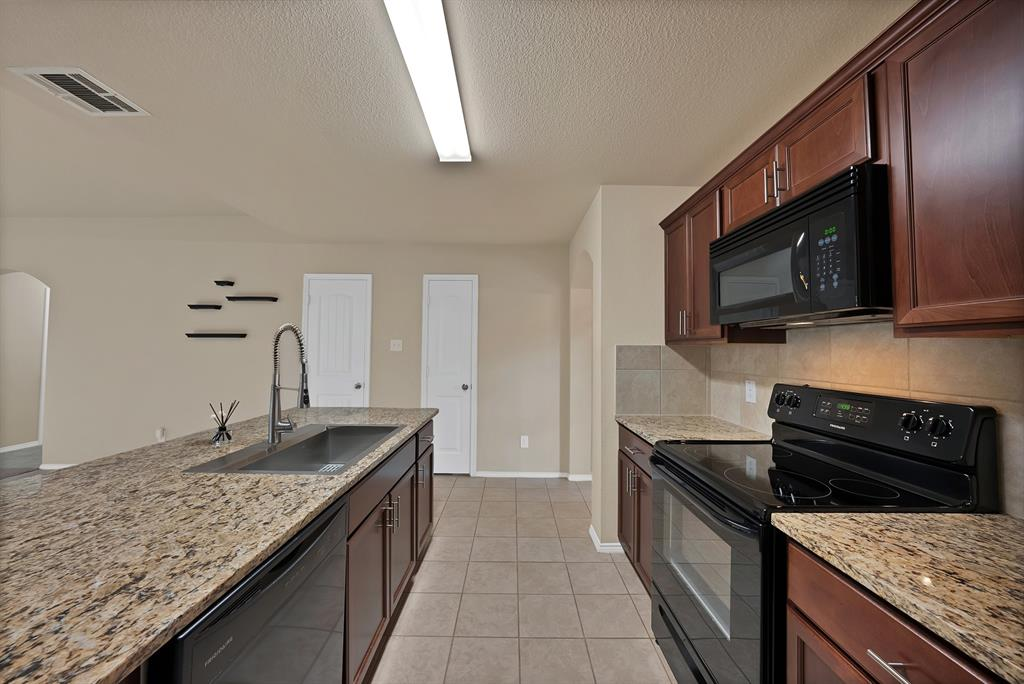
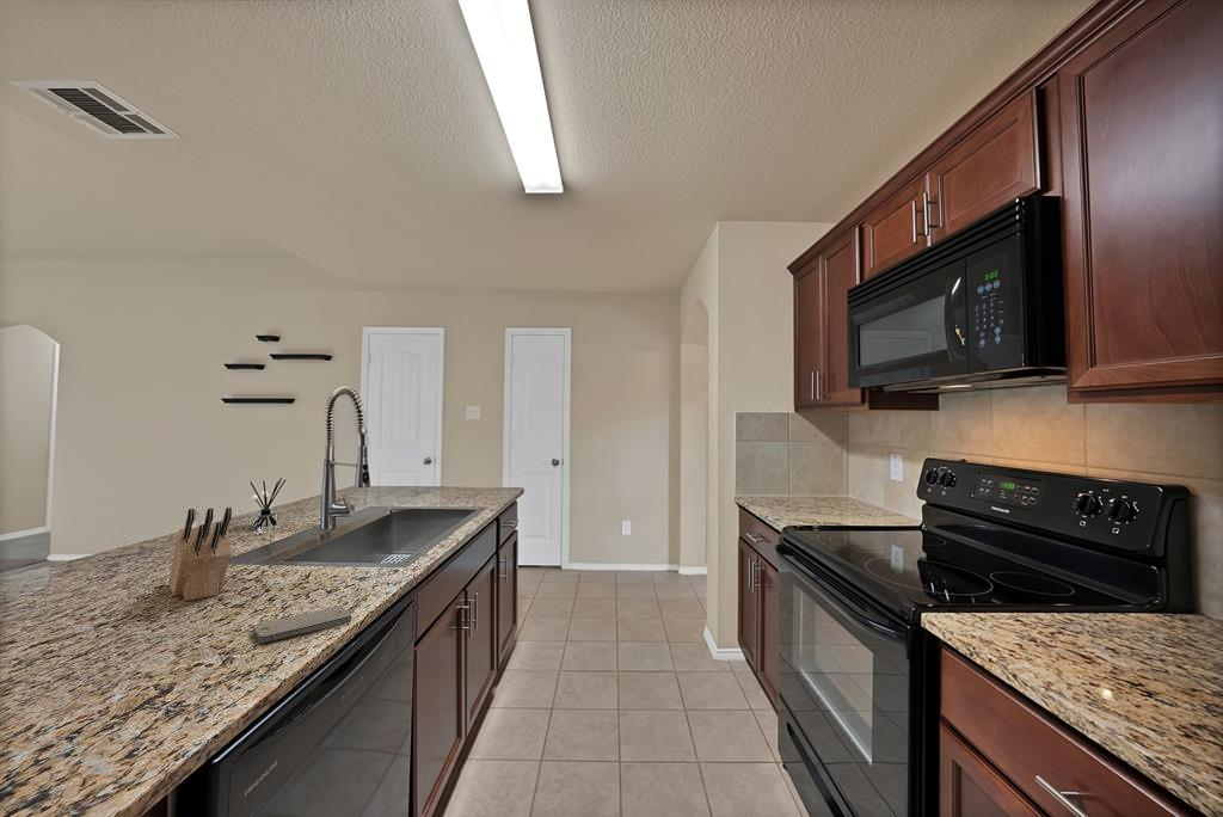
+ smartphone (303, 622)
+ knife block (201, 547)
